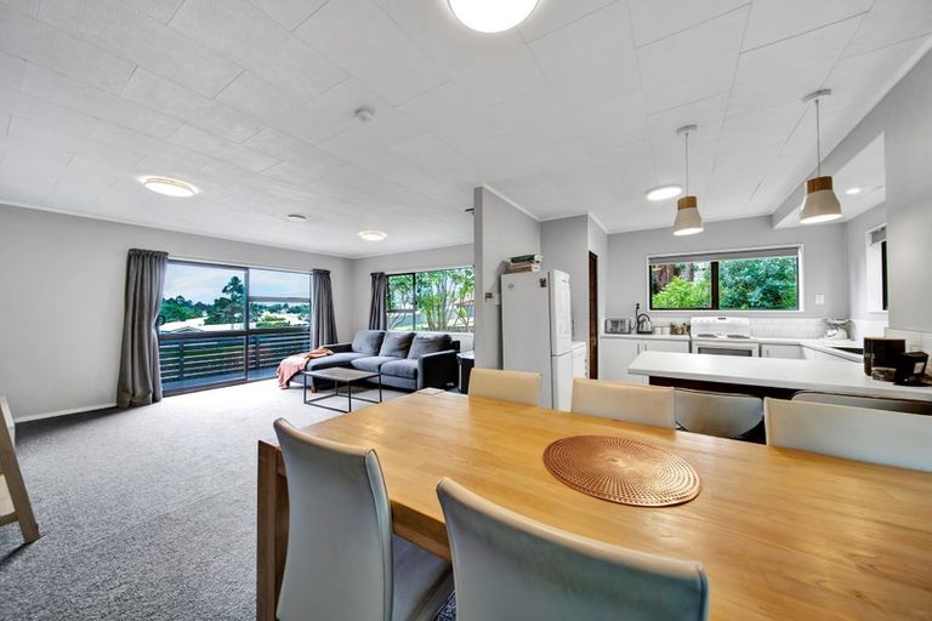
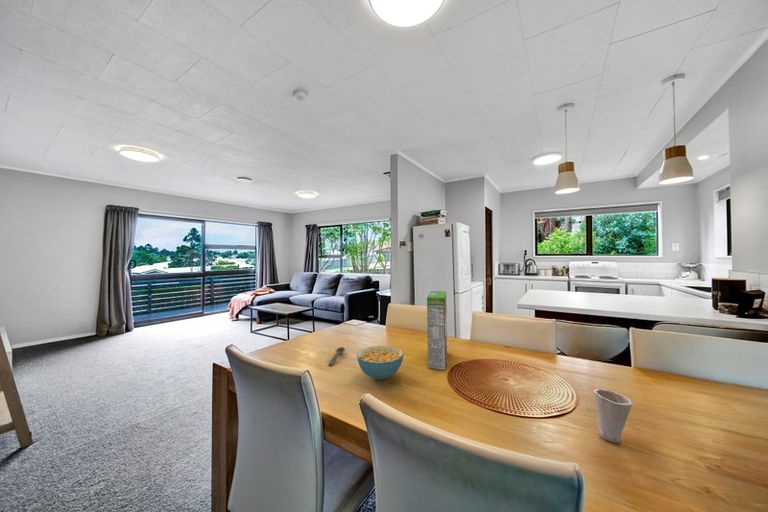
+ spoon (336, 355)
+ cereal box (437, 326)
+ cup (613, 416)
+ cereal bowl (380, 364)
